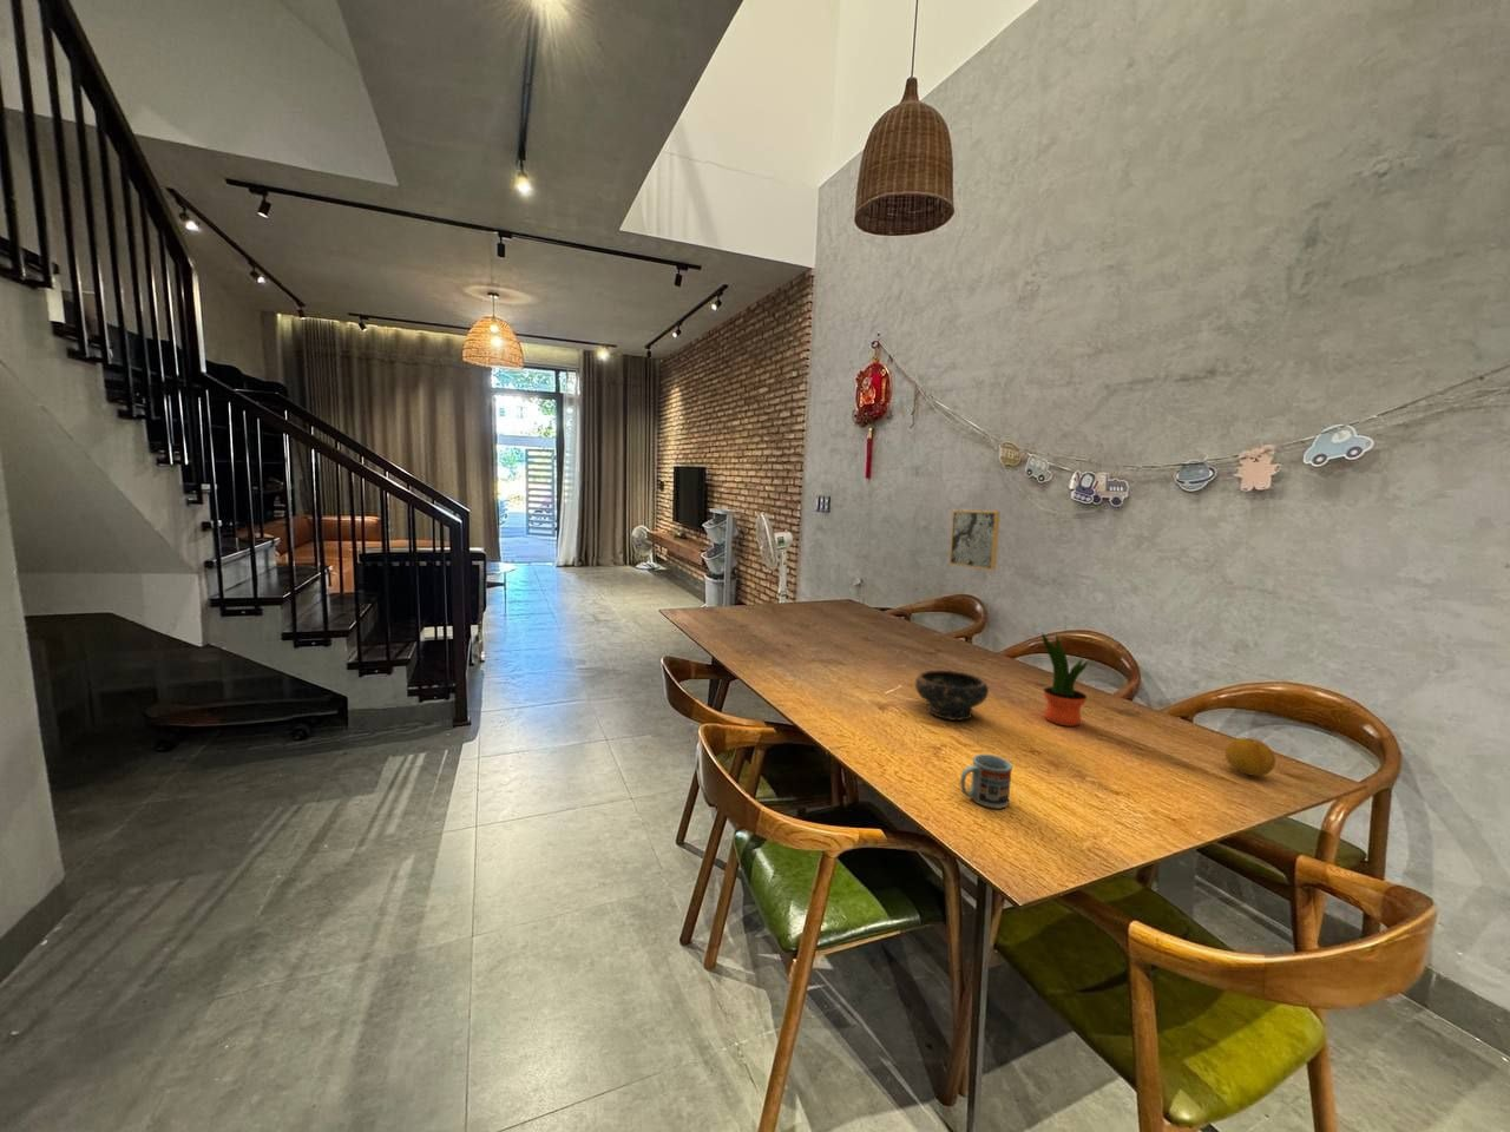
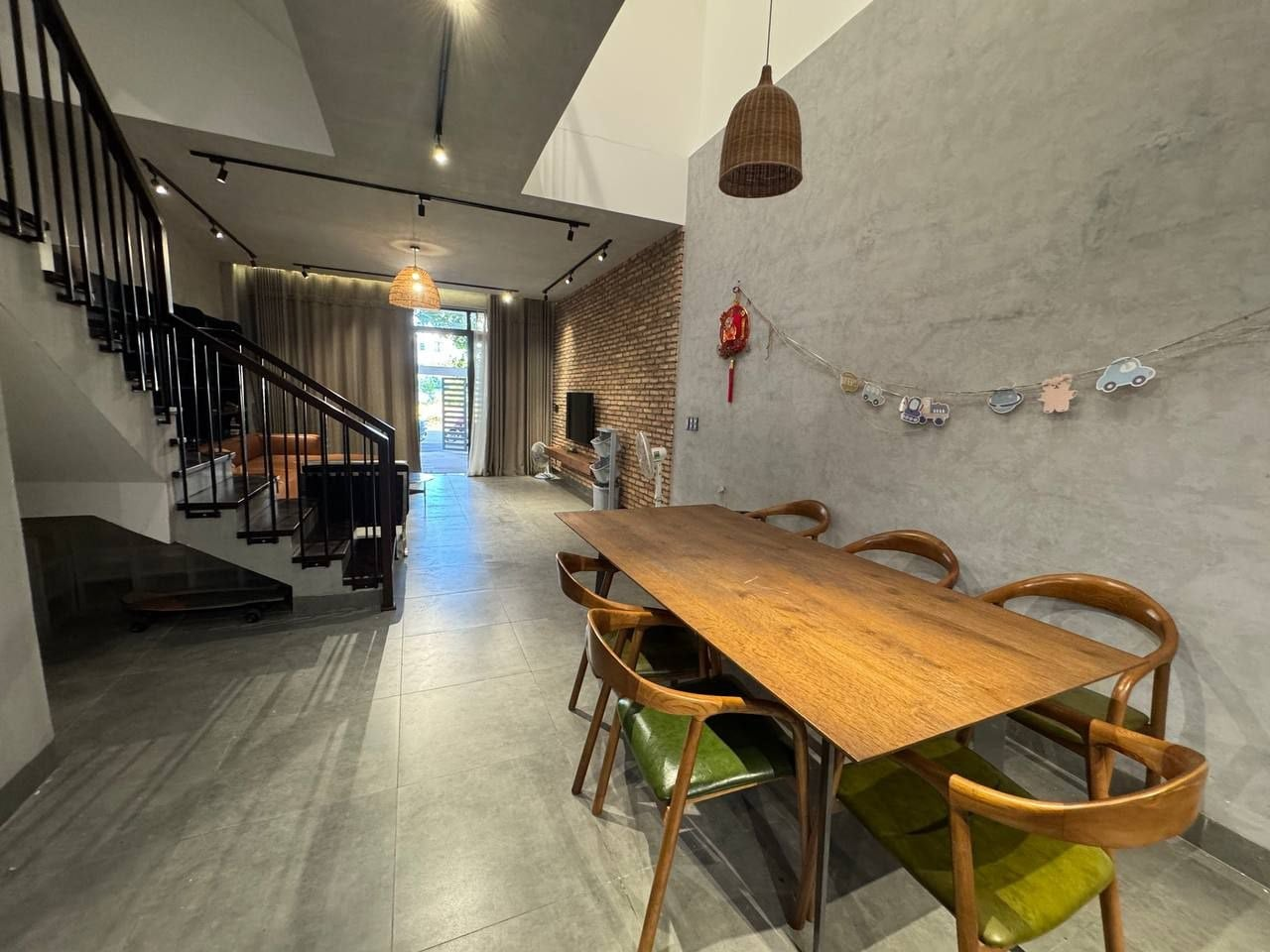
- bowl (950, 694)
- cup (983, 780)
- wall art (974, 539)
- fruit (1250, 757)
- potted plant (1061, 677)
